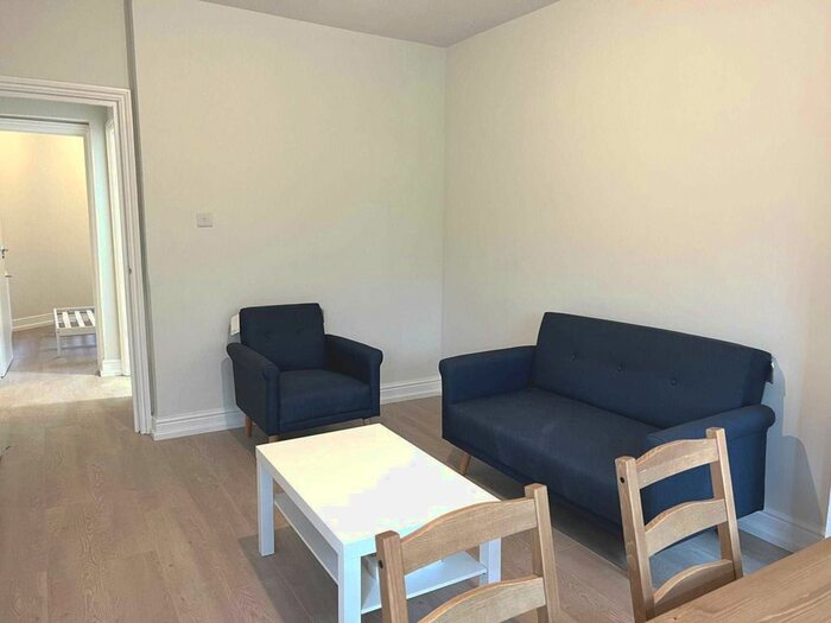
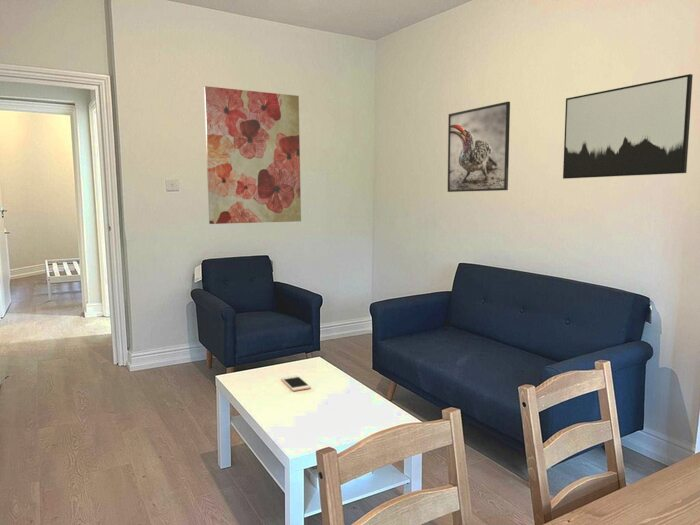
+ wall art (255, 157)
+ cell phone (295, 382)
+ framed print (476, 150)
+ wall art (620, 132)
